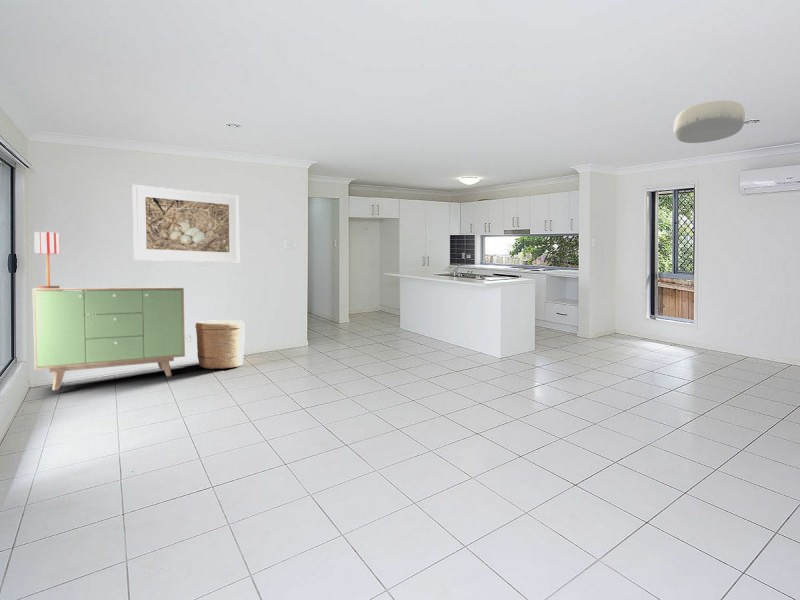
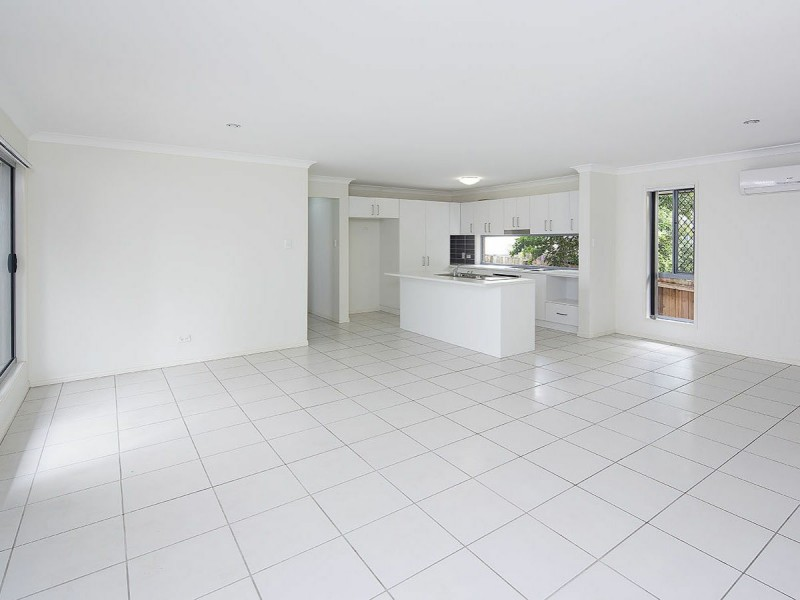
- basket (220, 343)
- ceiling light (708, 122)
- sideboard (113, 334)
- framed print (189, 226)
- table lamp (47, 260)
